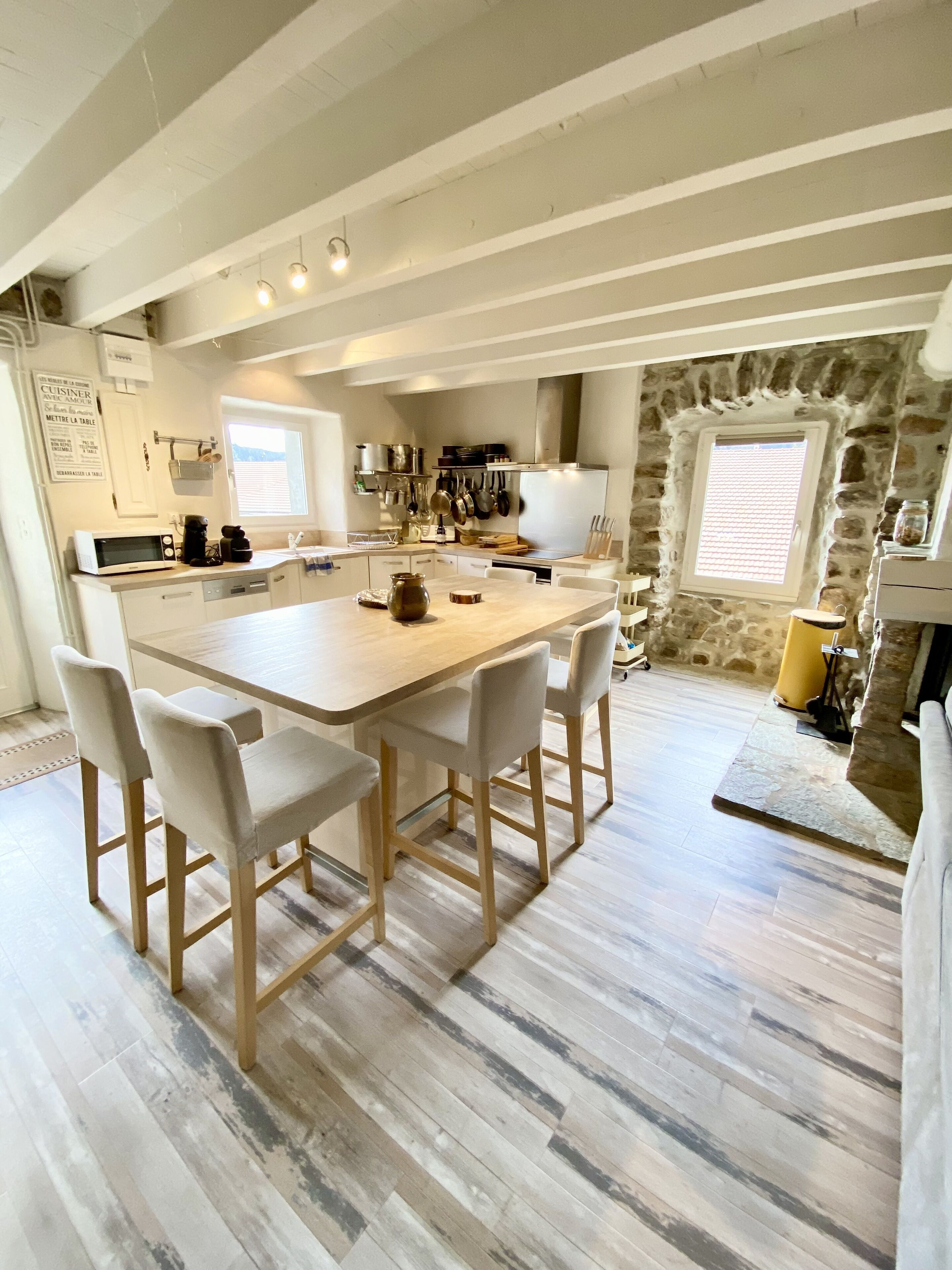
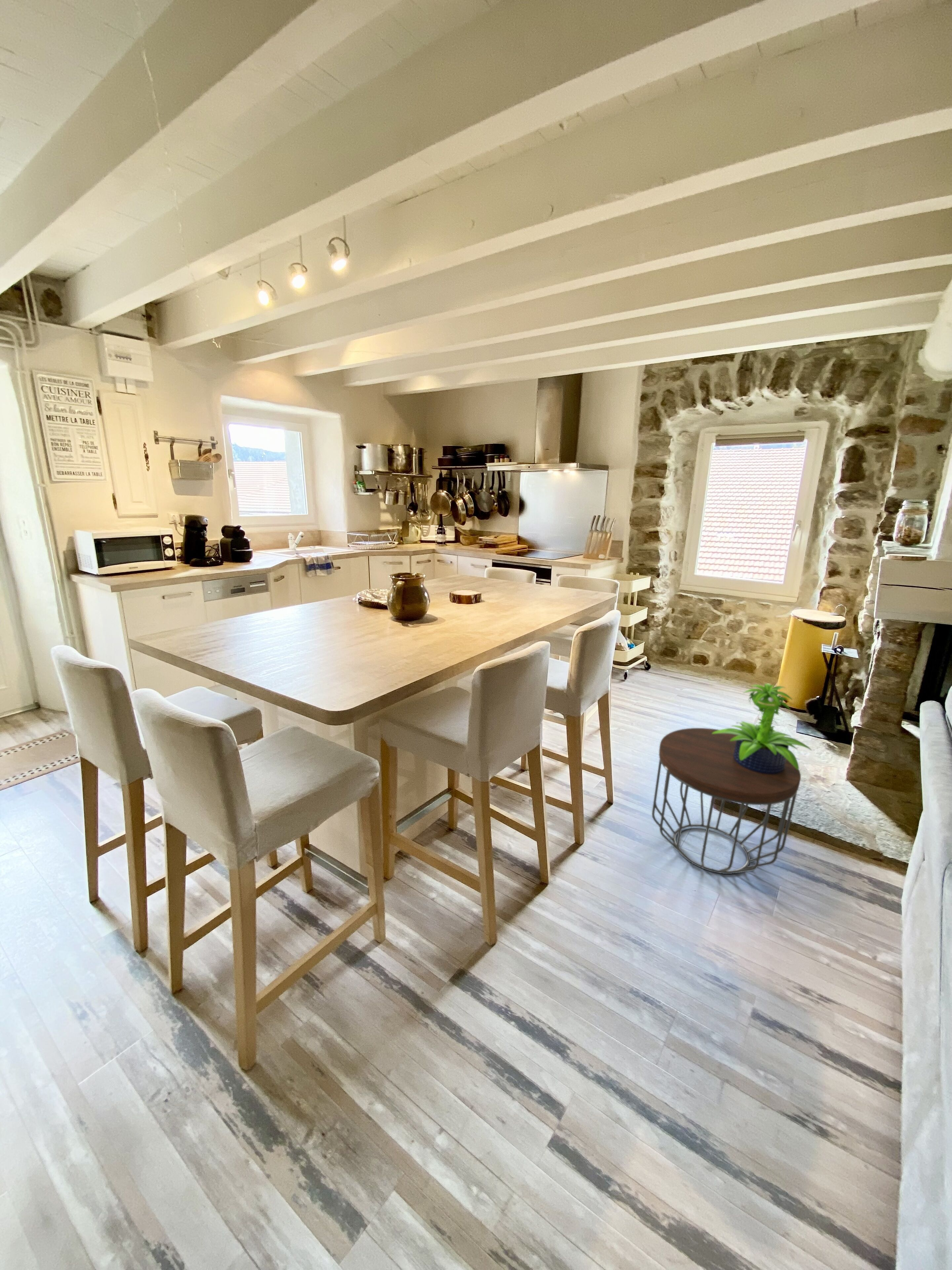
+ potted plant (764, 722)
+ side table (721, 805)
